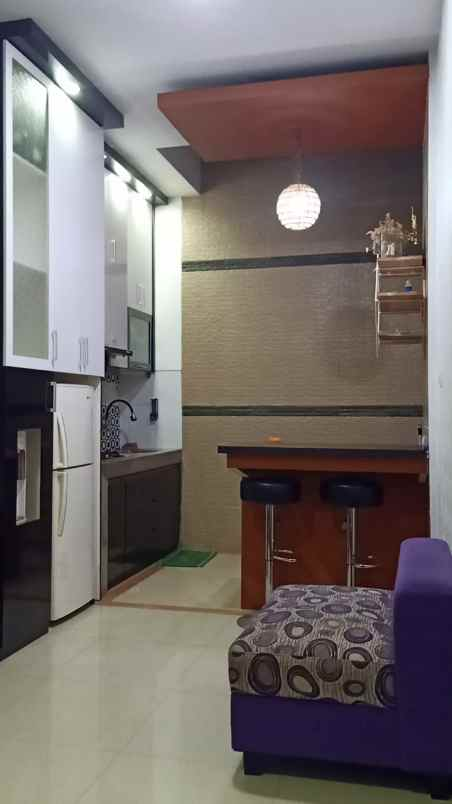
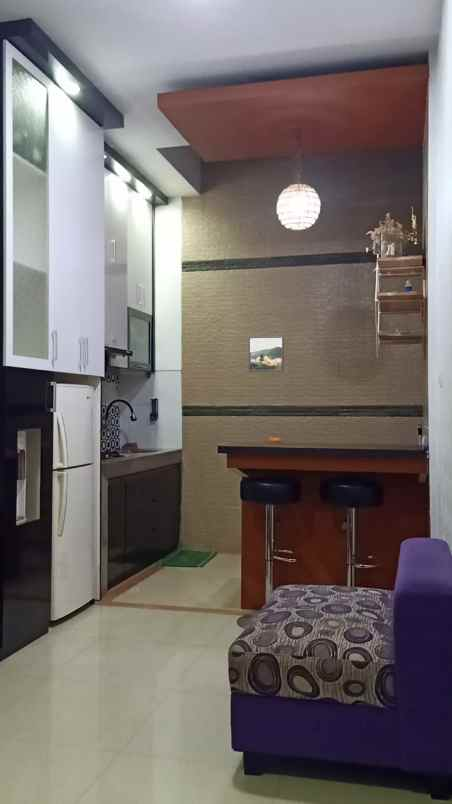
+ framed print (266, 354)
